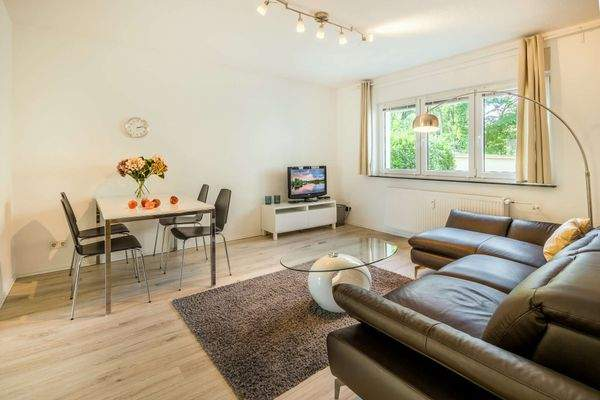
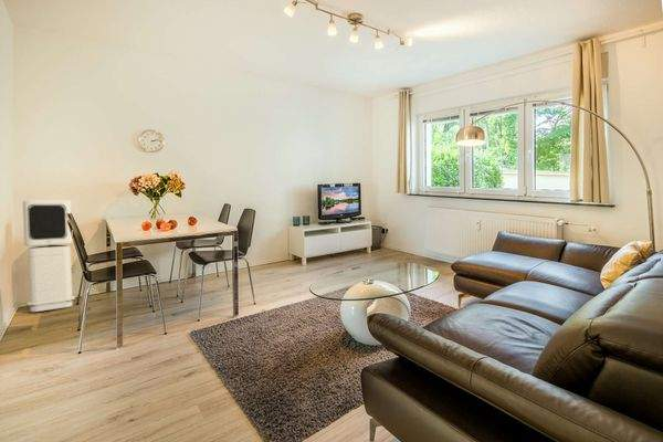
+ air purifier (50, 253)
